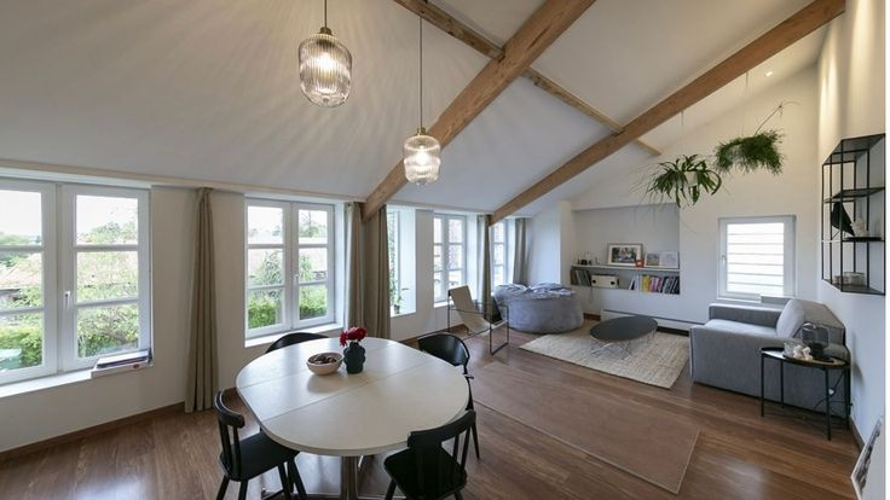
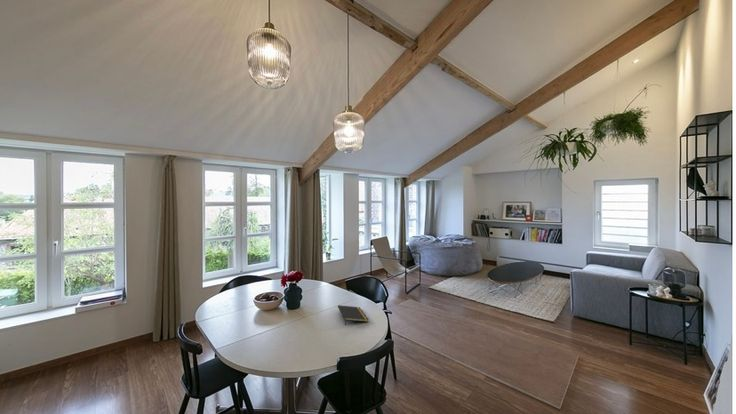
+ notepad (352, 313)
